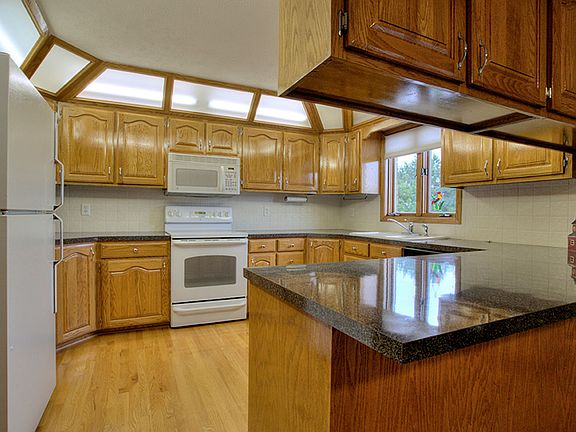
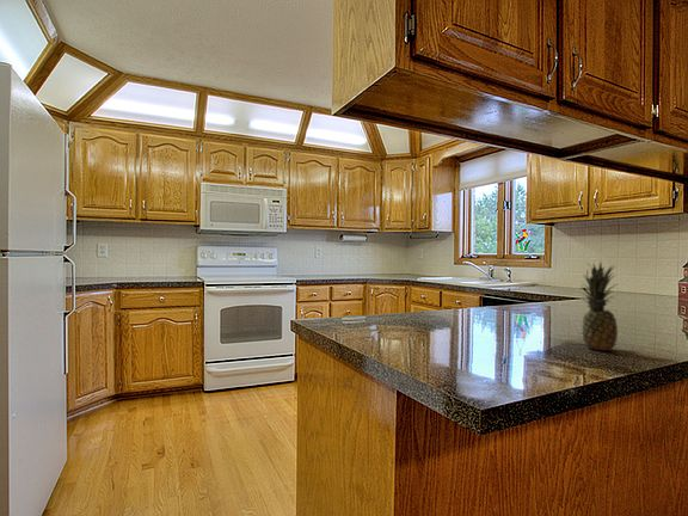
+ fruit (597, 305)
